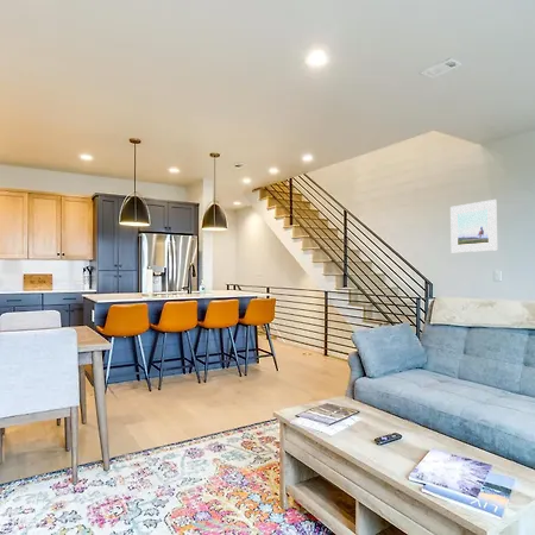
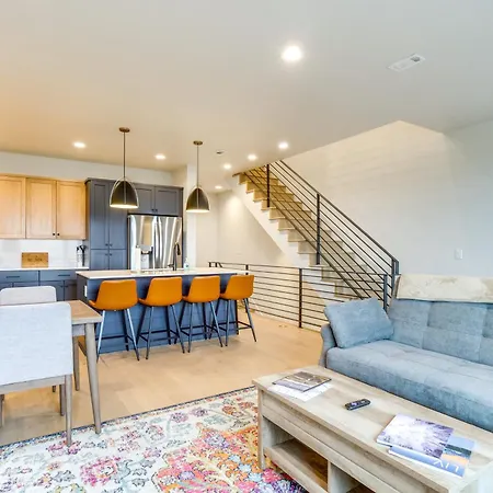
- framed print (472, 227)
